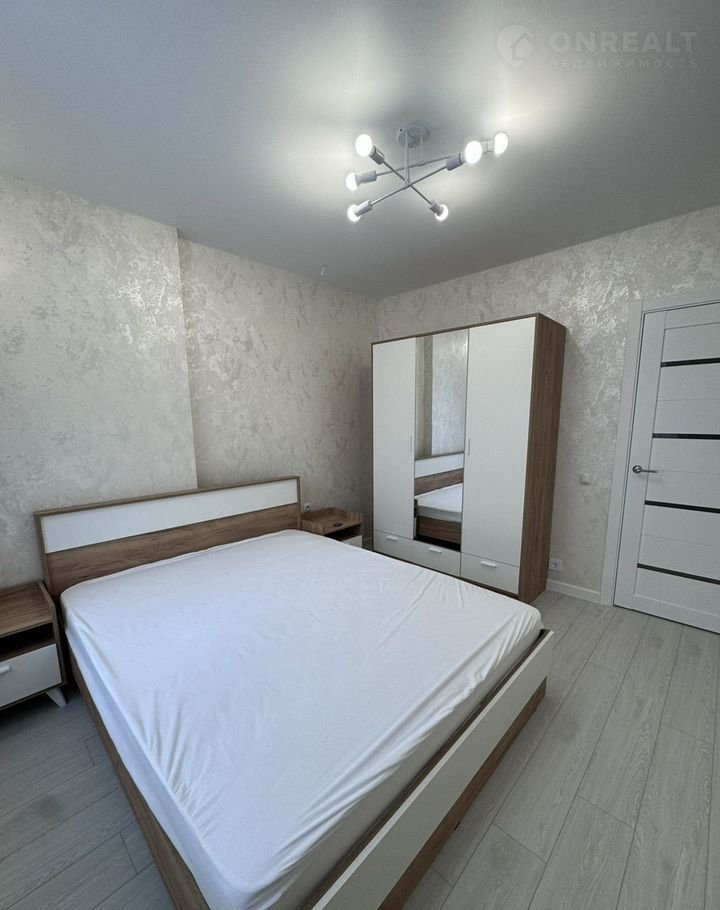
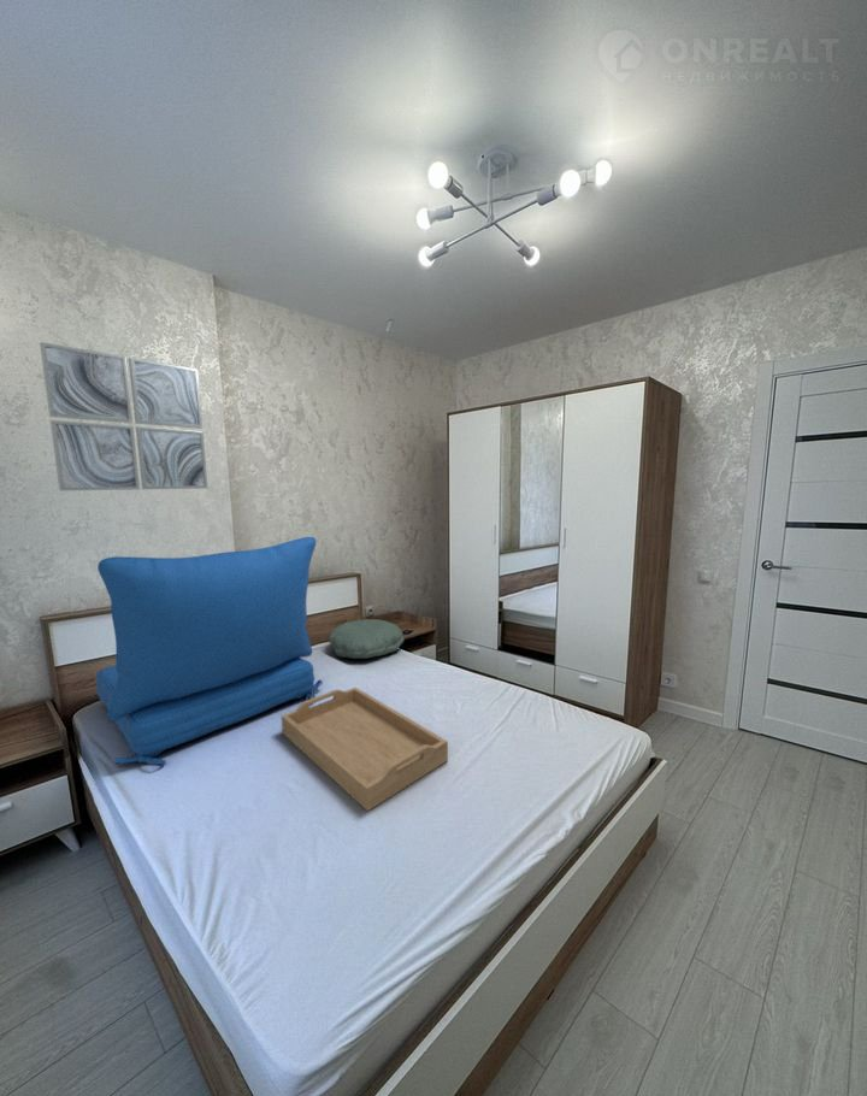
+ pillow (365, 637)
+ serving tray (360, 733)
+ wall art (135, 423)
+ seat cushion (204, 623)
